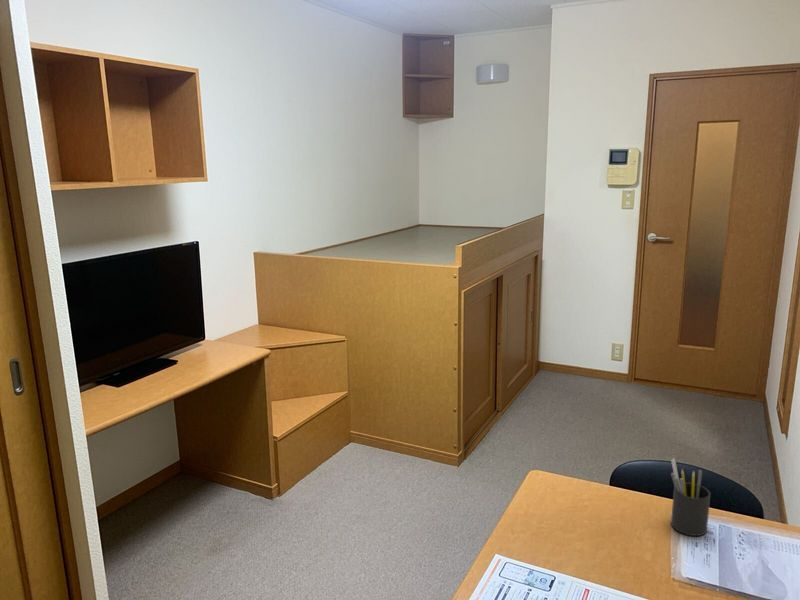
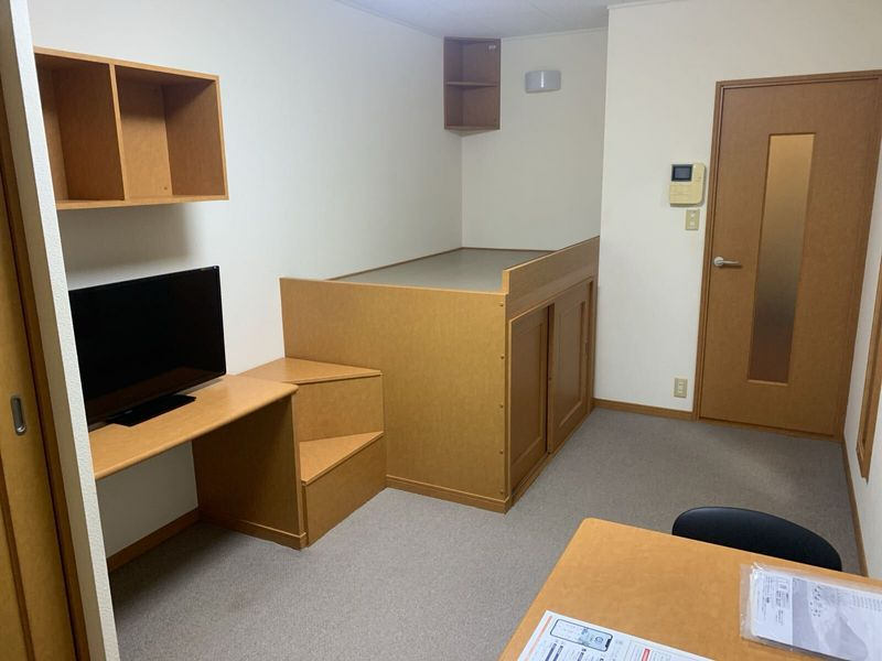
- pen holder (689, 496)
